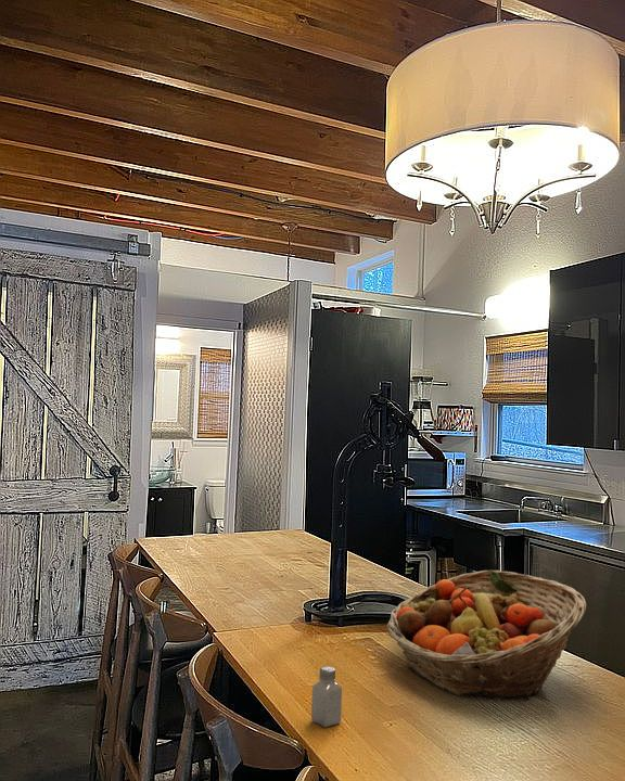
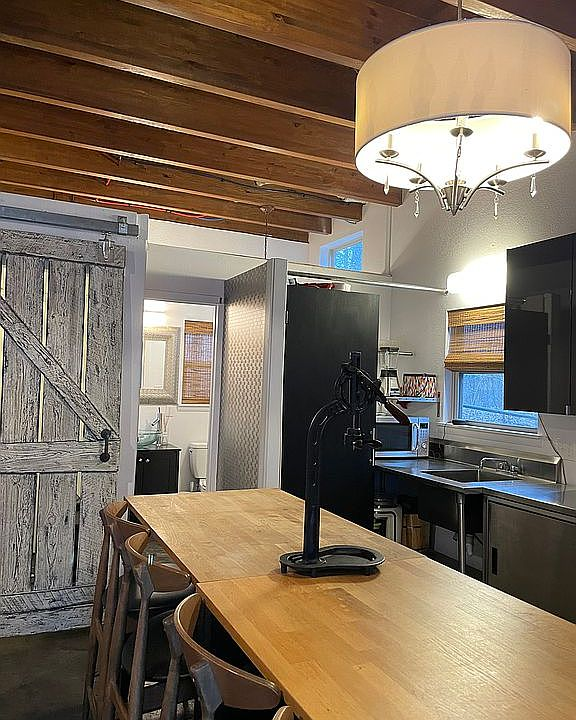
- fruit basket (482, 628)
- saltshaker (327, 694)
